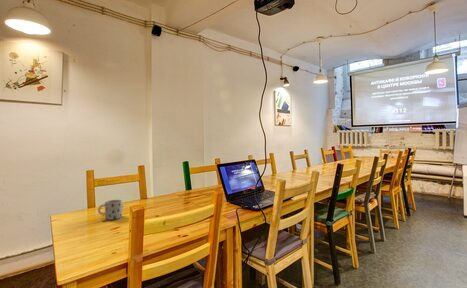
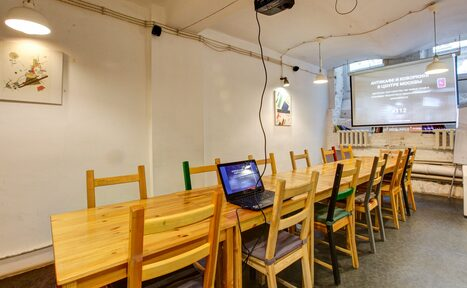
- mug (110, 209)
